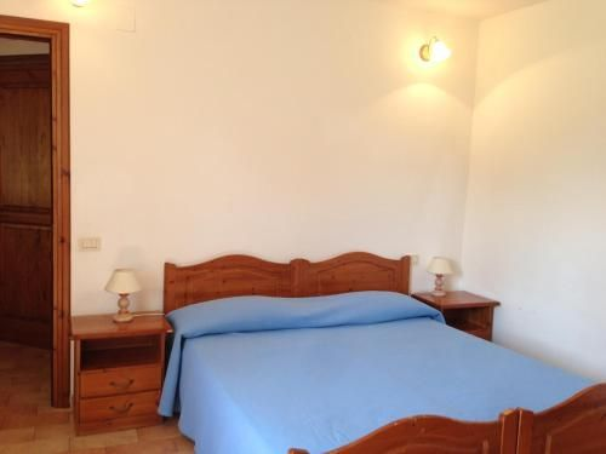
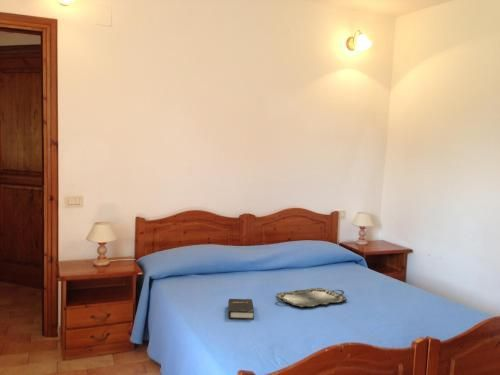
+ serving tray (311, 296)
+ hardback book (240, 308)
